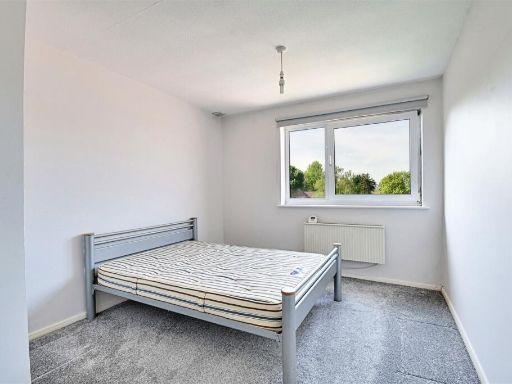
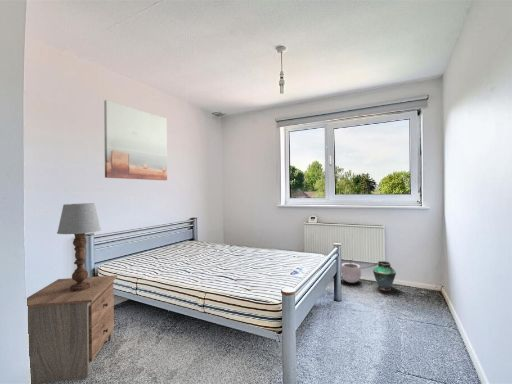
+ nightstand (74, 323)
+ vase (384, 275)
+ table lamp (80, 245)
+ wall art (139, 144)
+ plant pot (350, 269)
